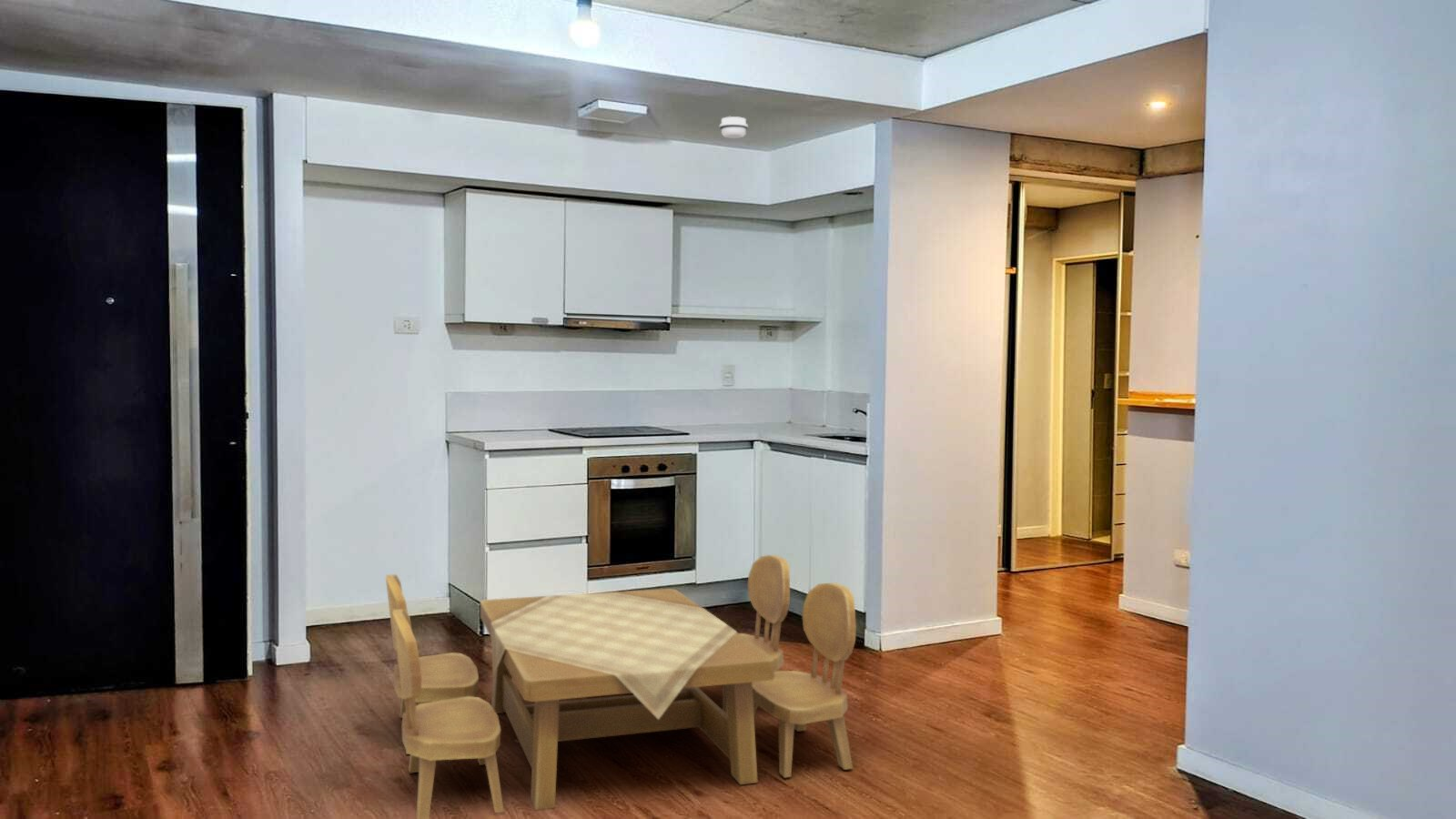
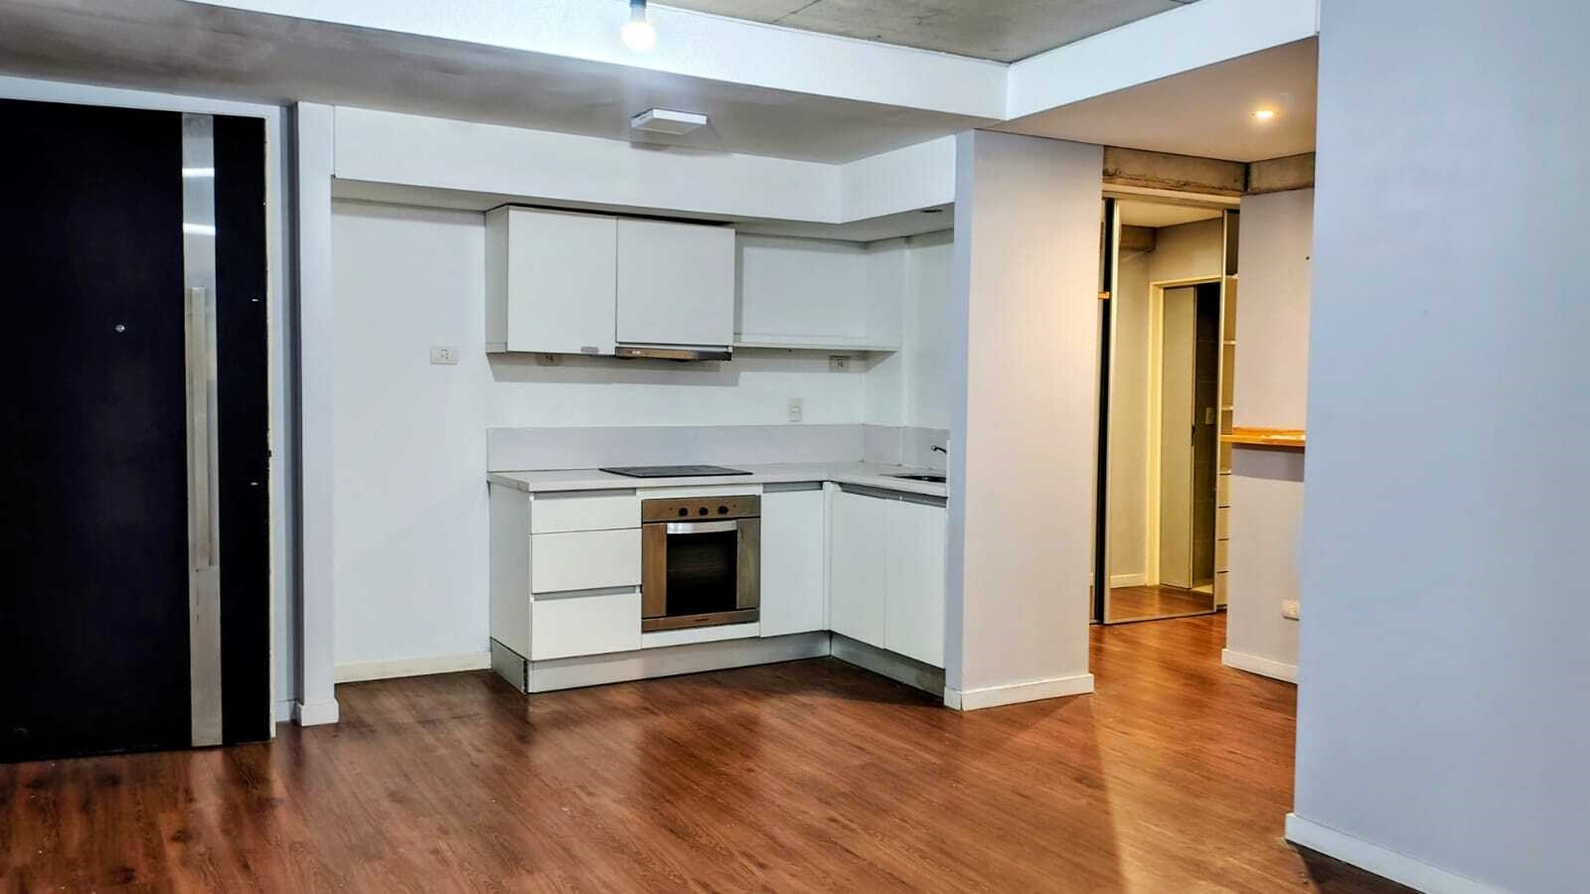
- smoke detector (733, 127)
- dining table (612, 662)
